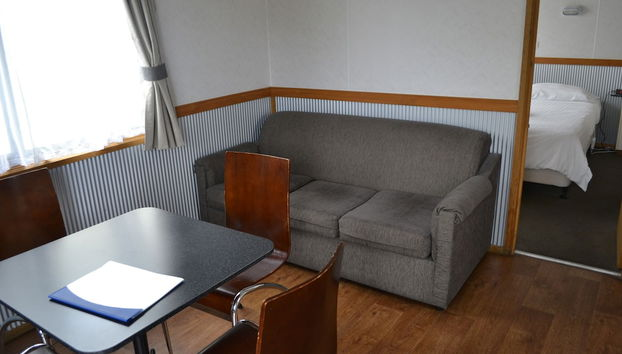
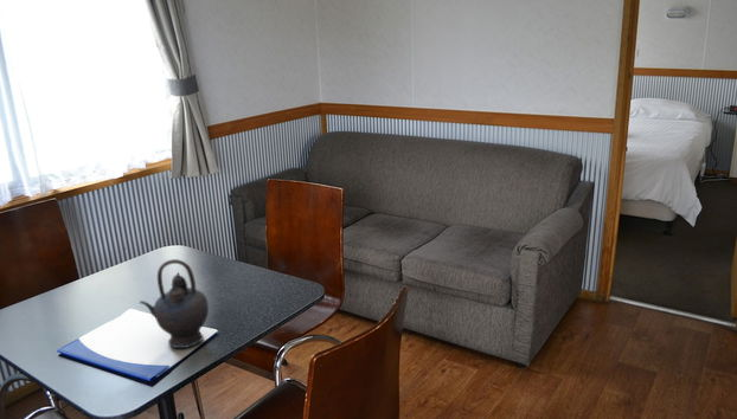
+ teapot (173, 301)
